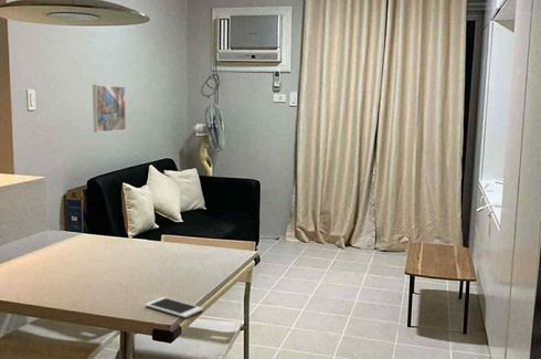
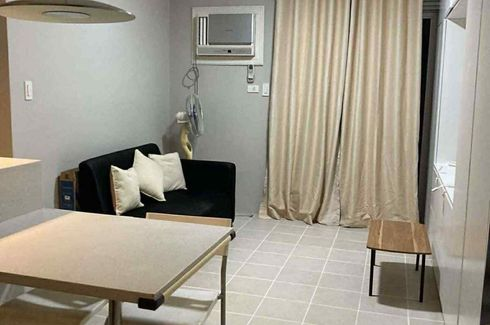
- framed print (109, 108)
- cell phone (173, 306)
